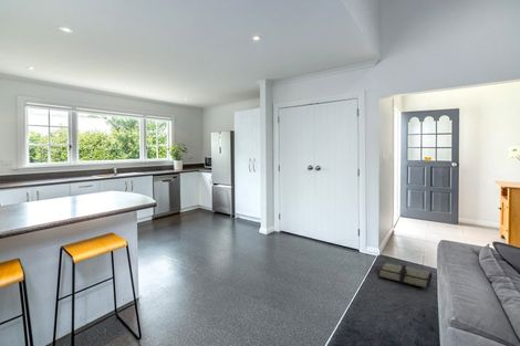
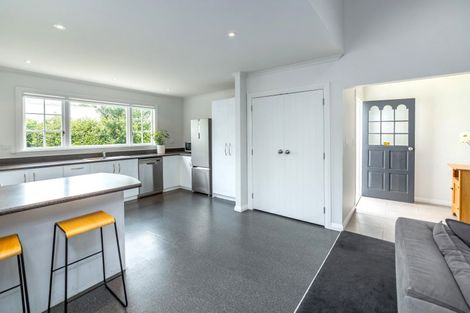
- tool roll (405, 271)
